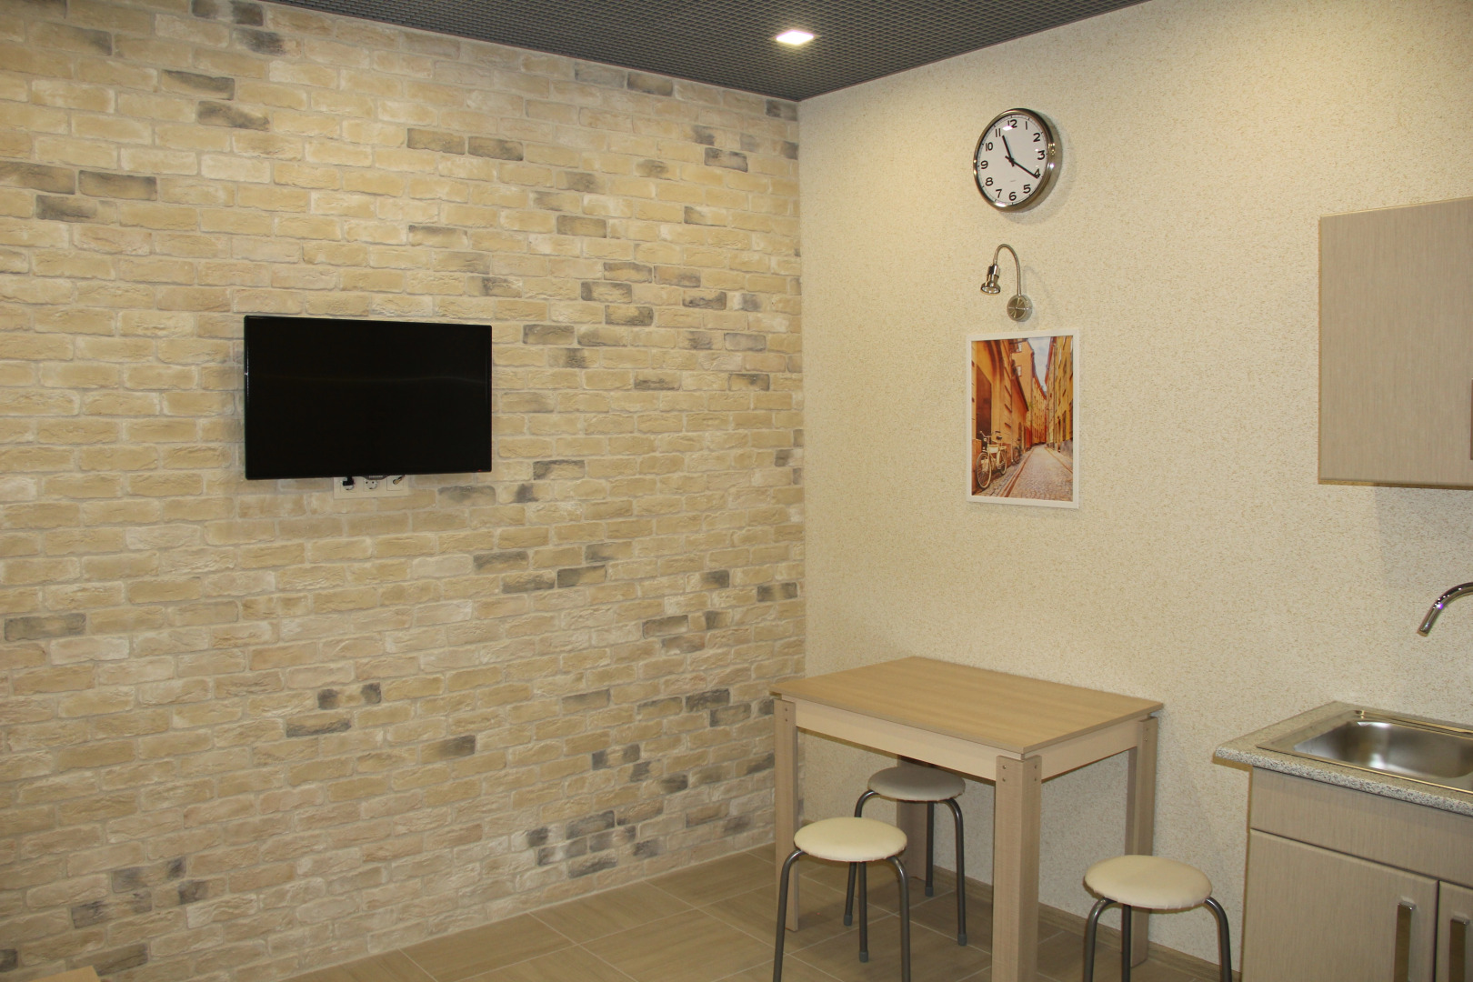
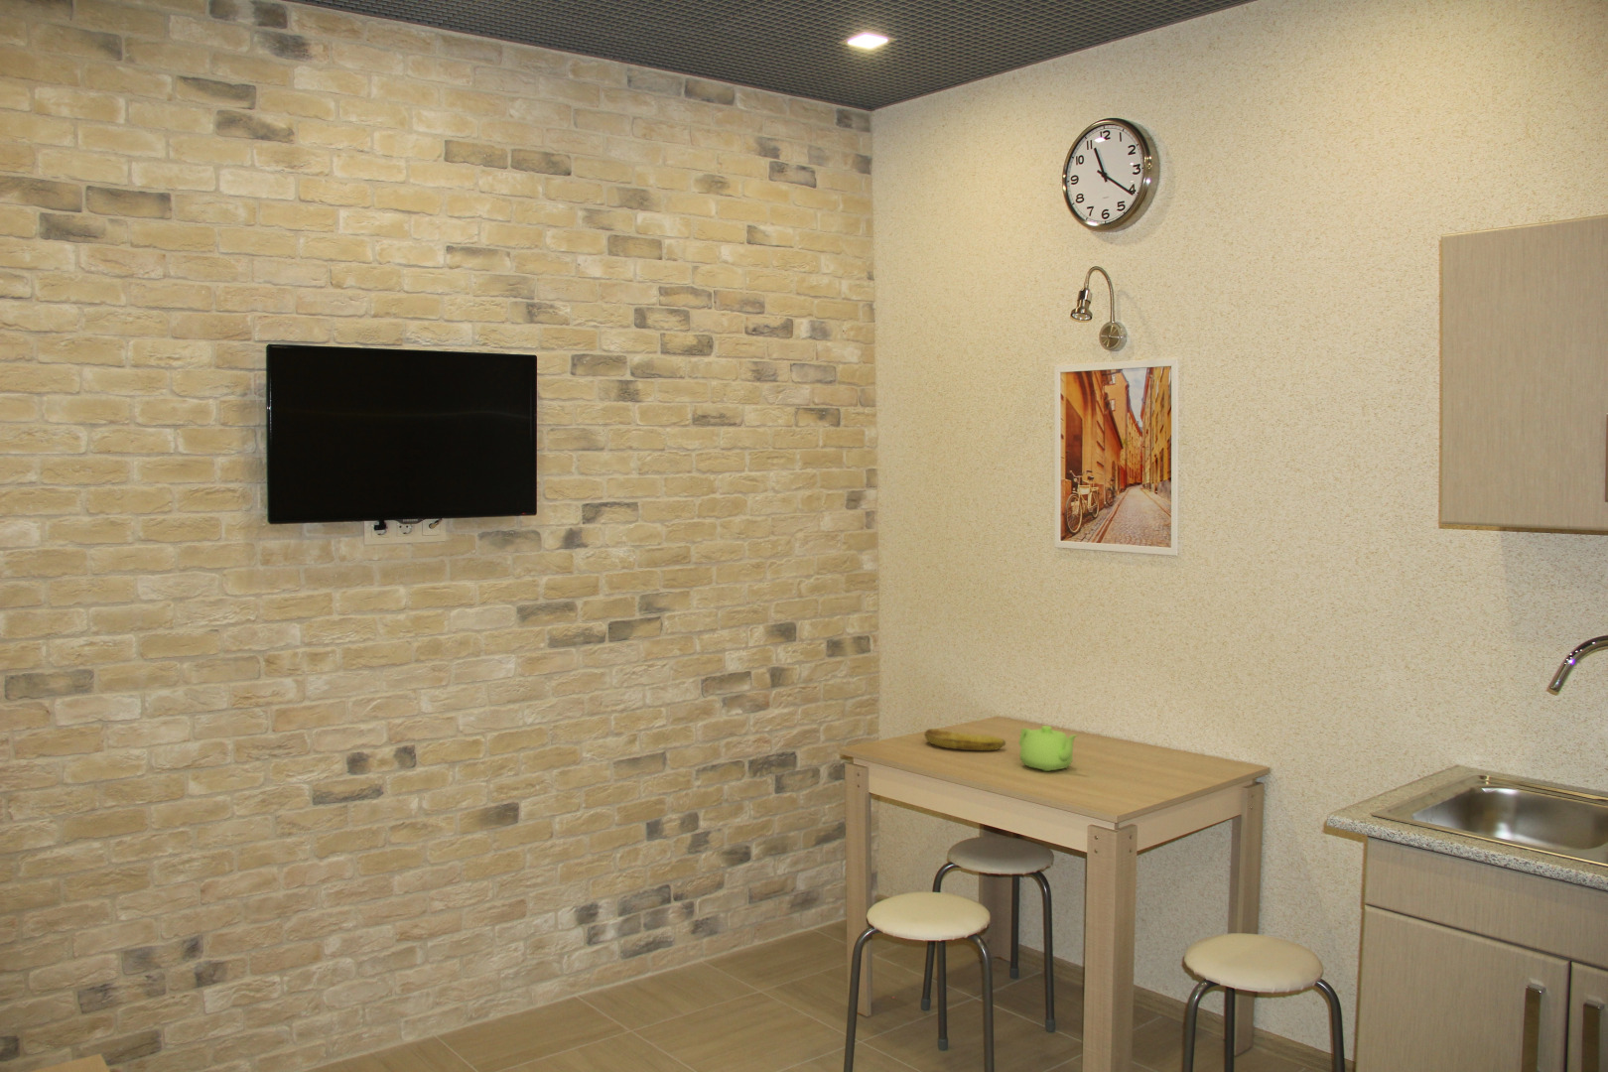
+ banana (960, 737)
+ teapot (1047, 747)
